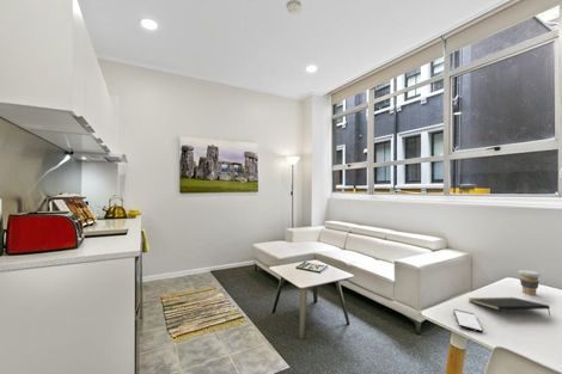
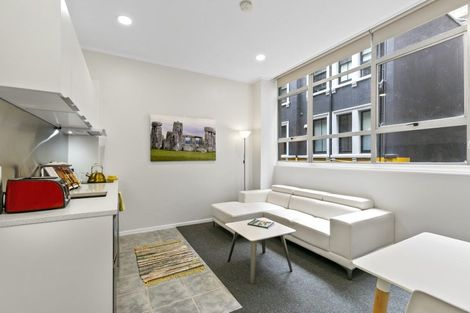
- coffee cup (529, 282)
- smartphone (466, 319)
- notepad (506, 302)
